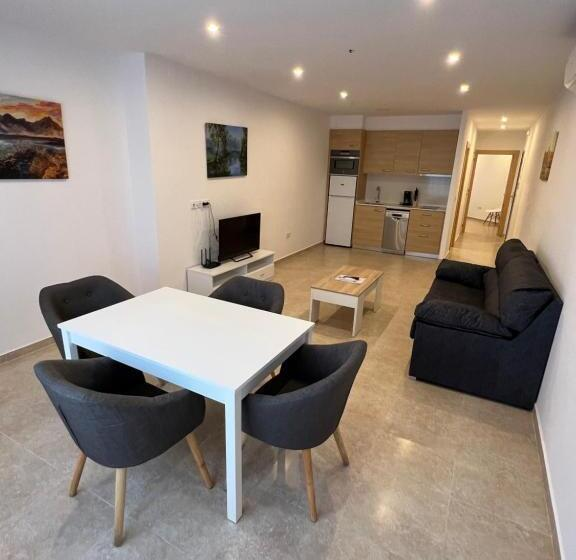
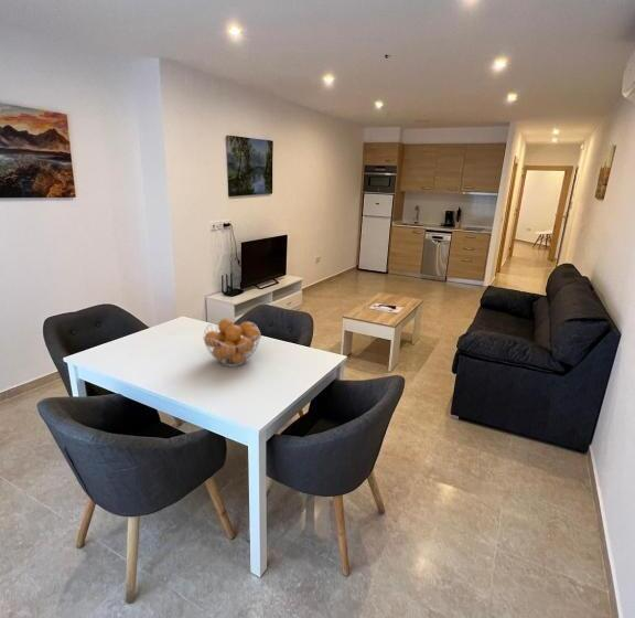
+ fruit basket (233, 341)
